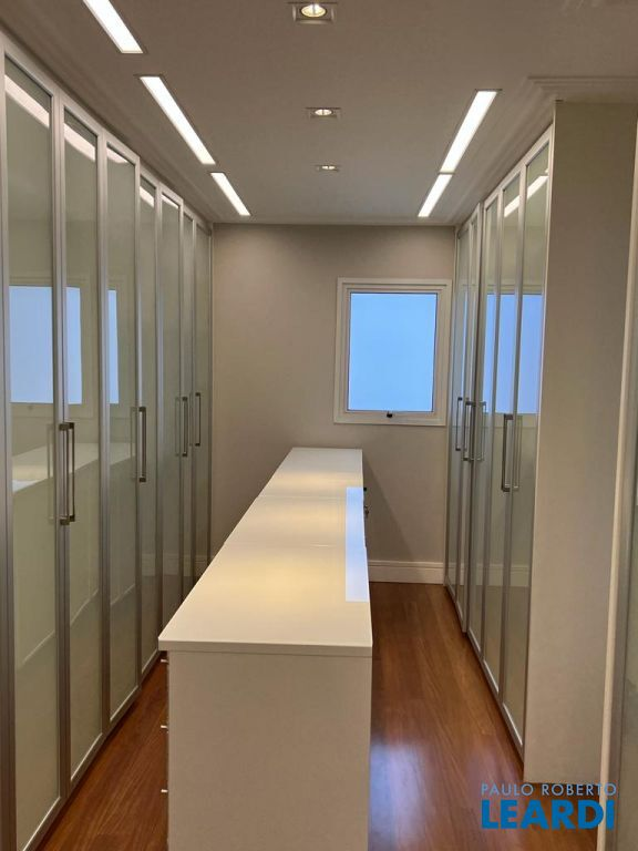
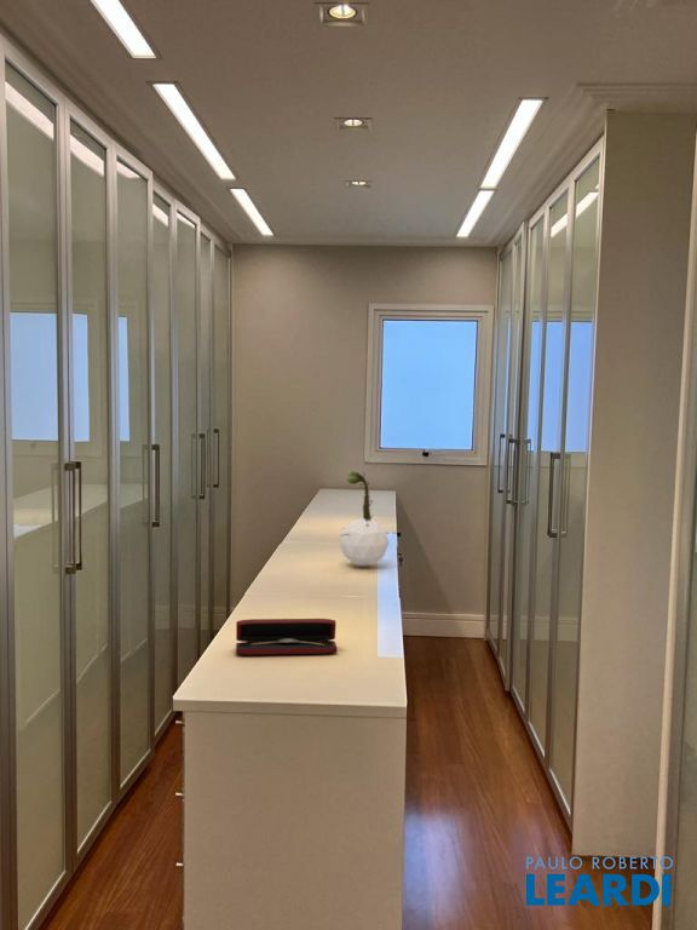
+ plant (369, 519)
+ jewelry box (286, 635)
